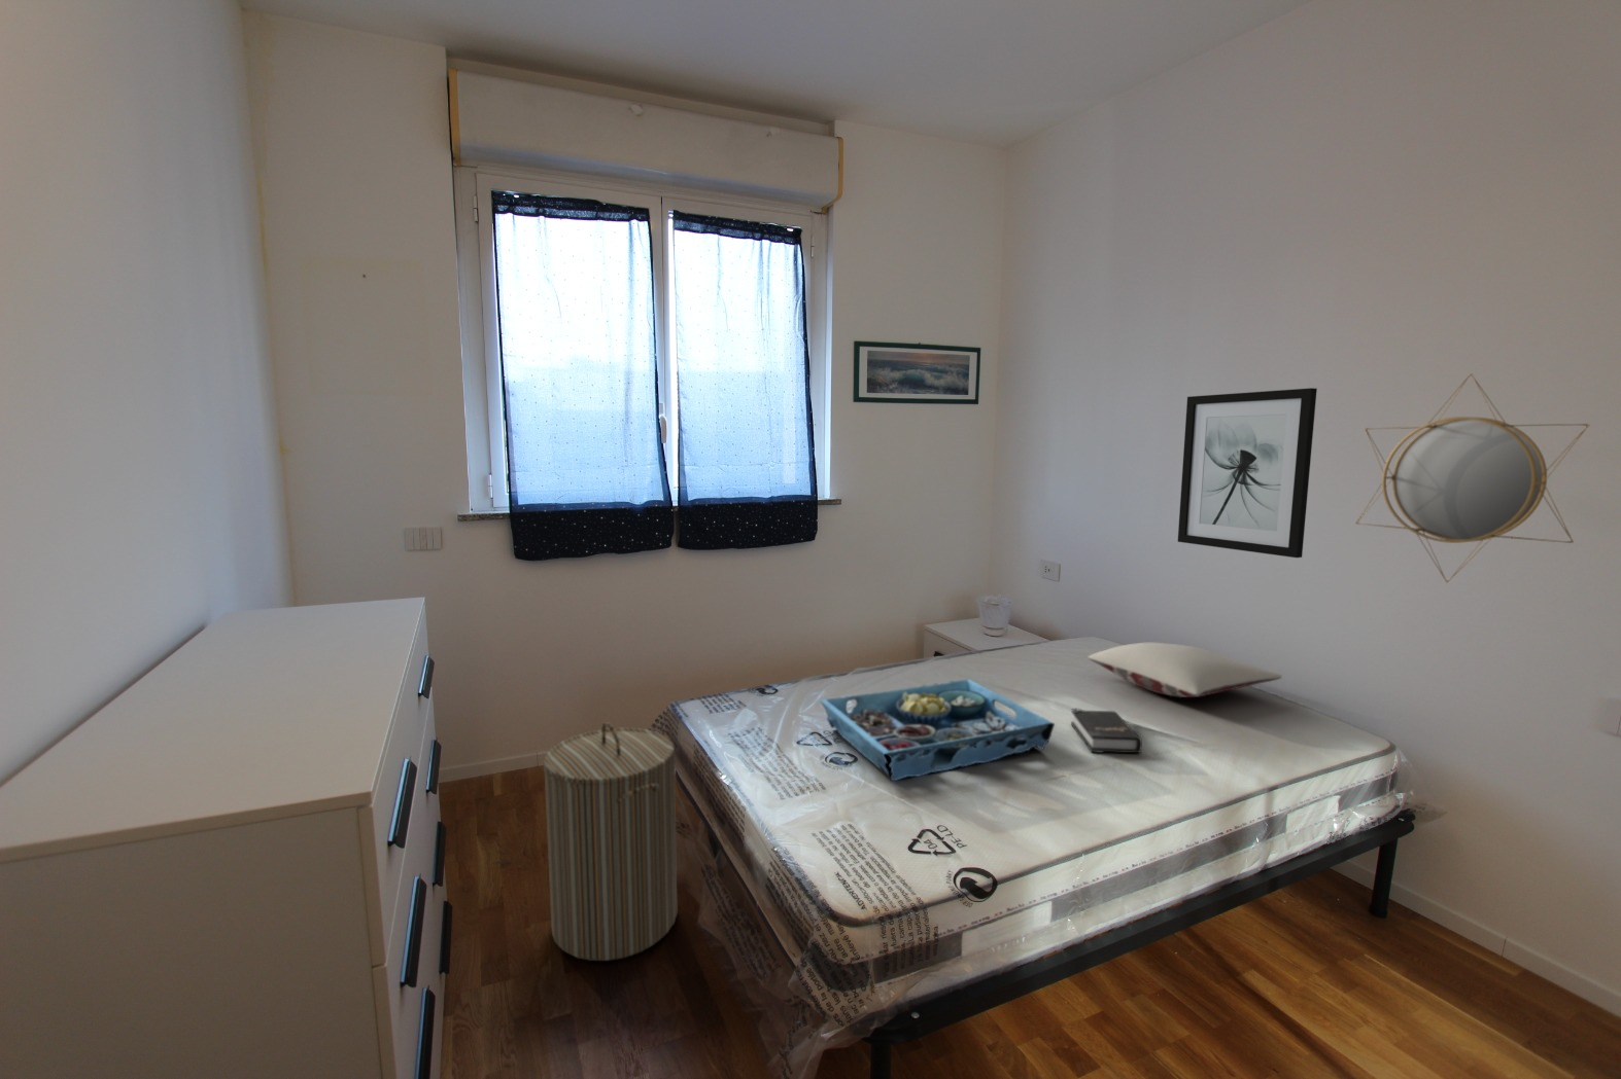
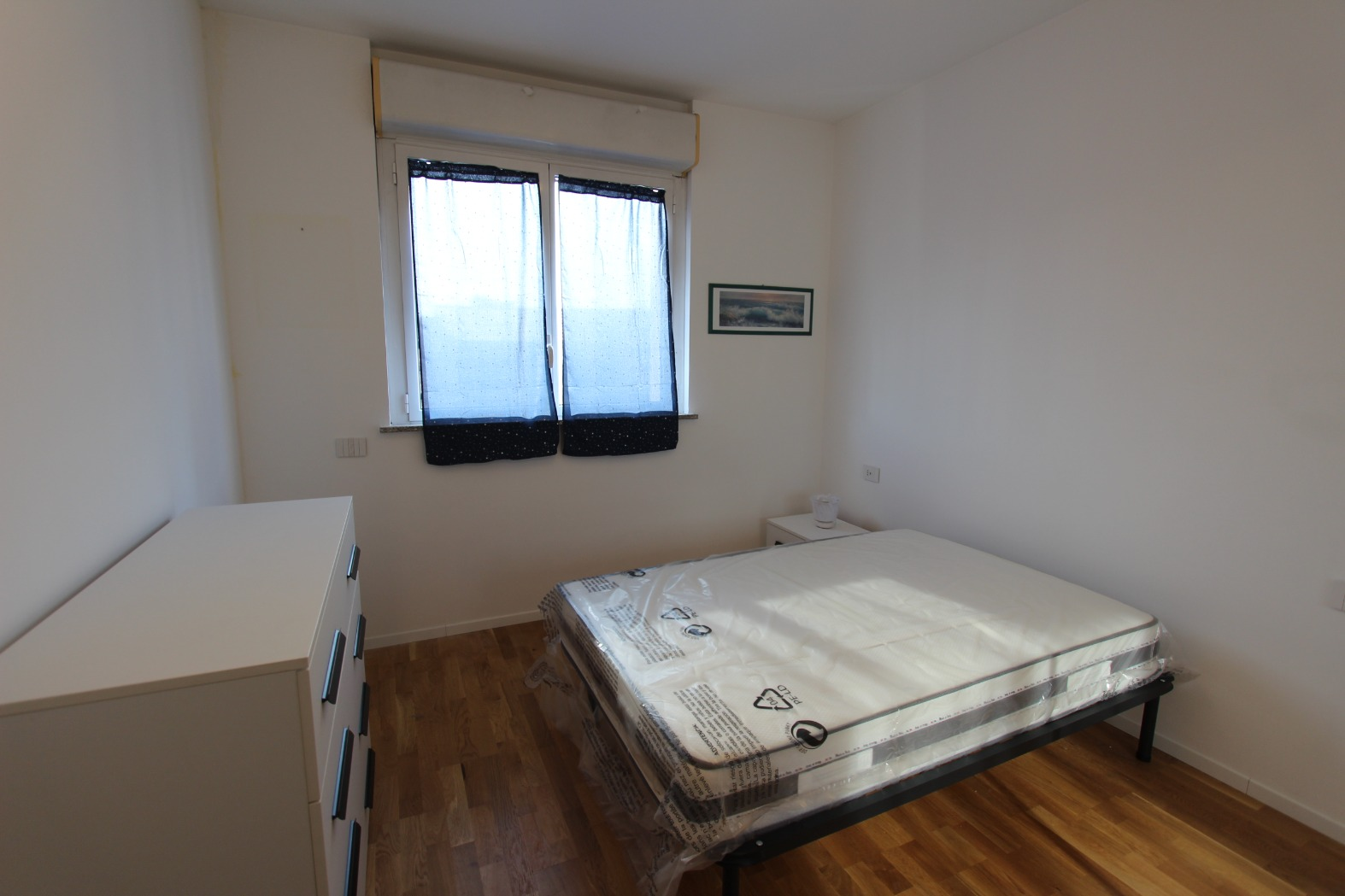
- hardback book (1104, 730)
- home mirror (1458, 479)
- wall art (1241, 471)
- pillow (1181, 666)
- laundry hamper (612, 822)
- serving tray (930, 723)
